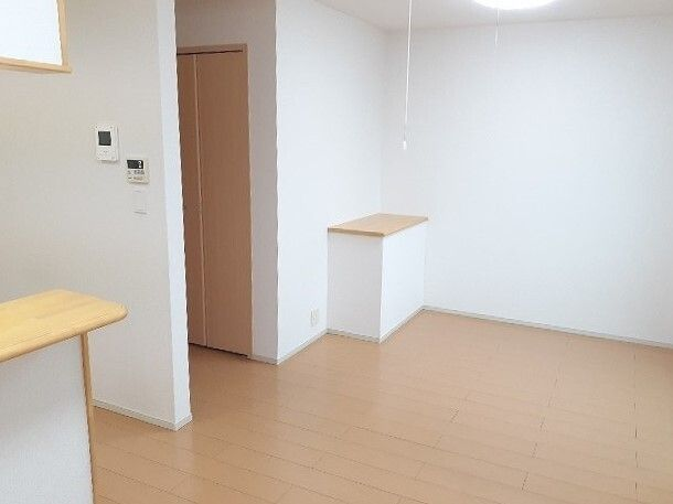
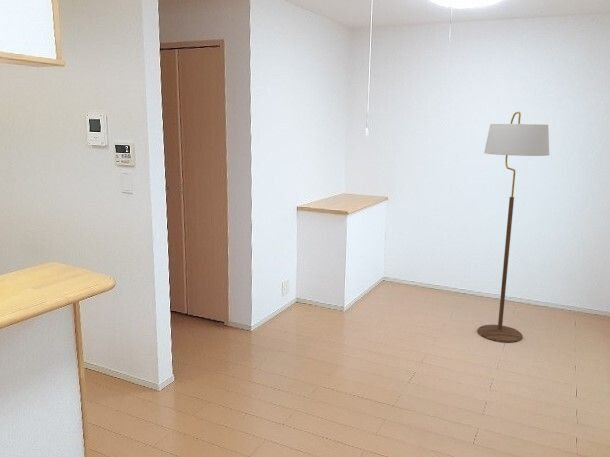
+ floor lamp (508, 226)
